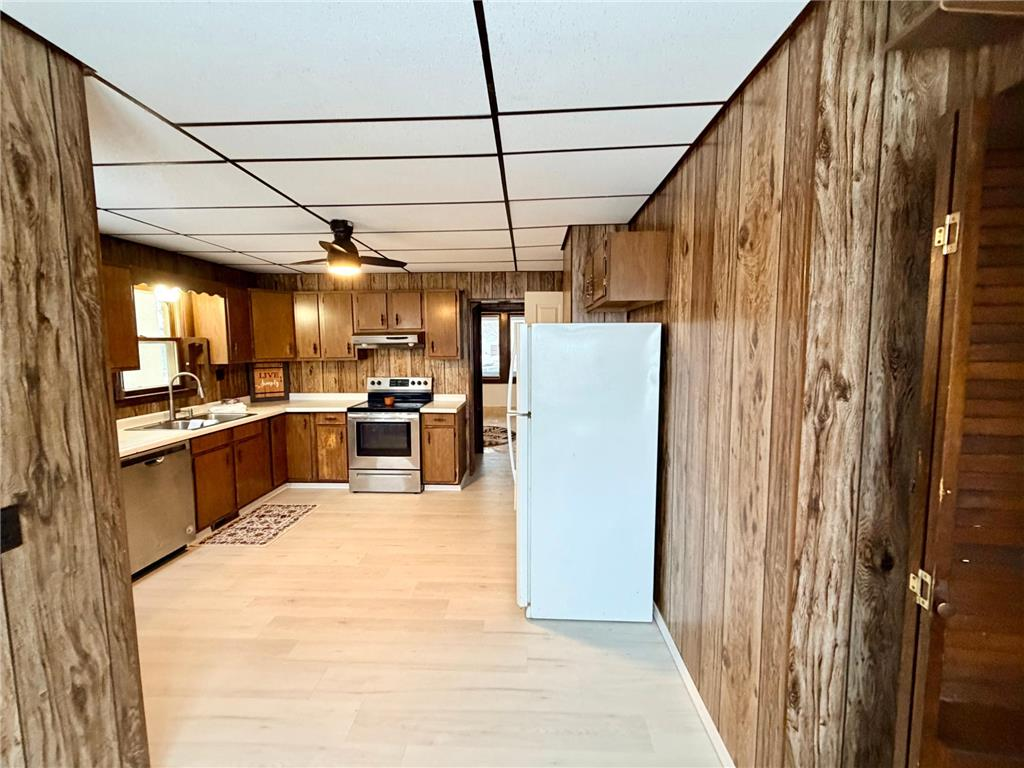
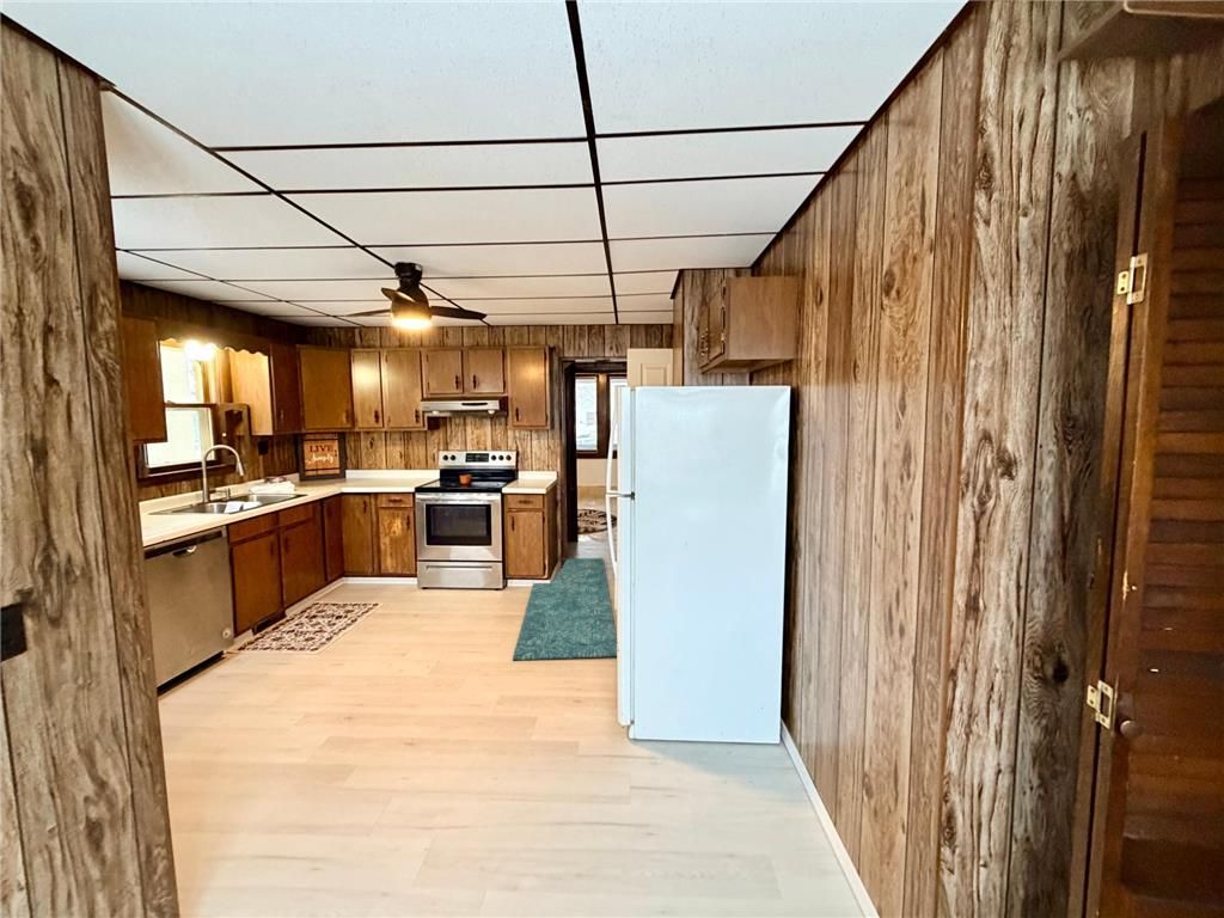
+ rug (569, 595)
